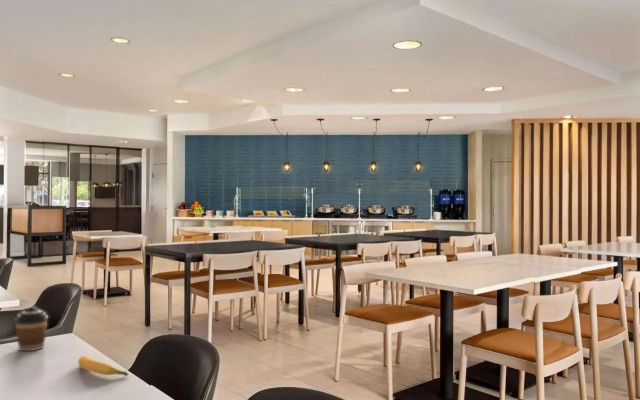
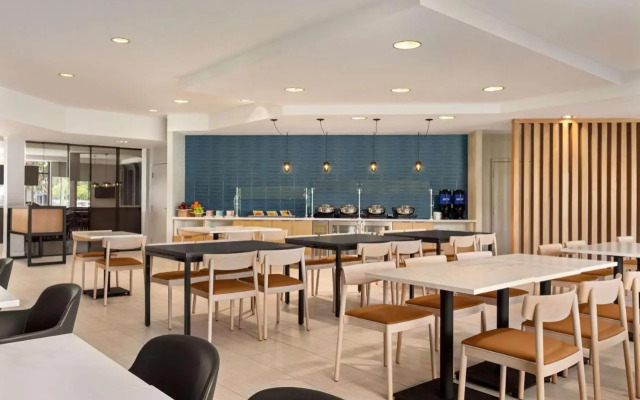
- banana (98, 363)
- coffee cup (31, 328)
